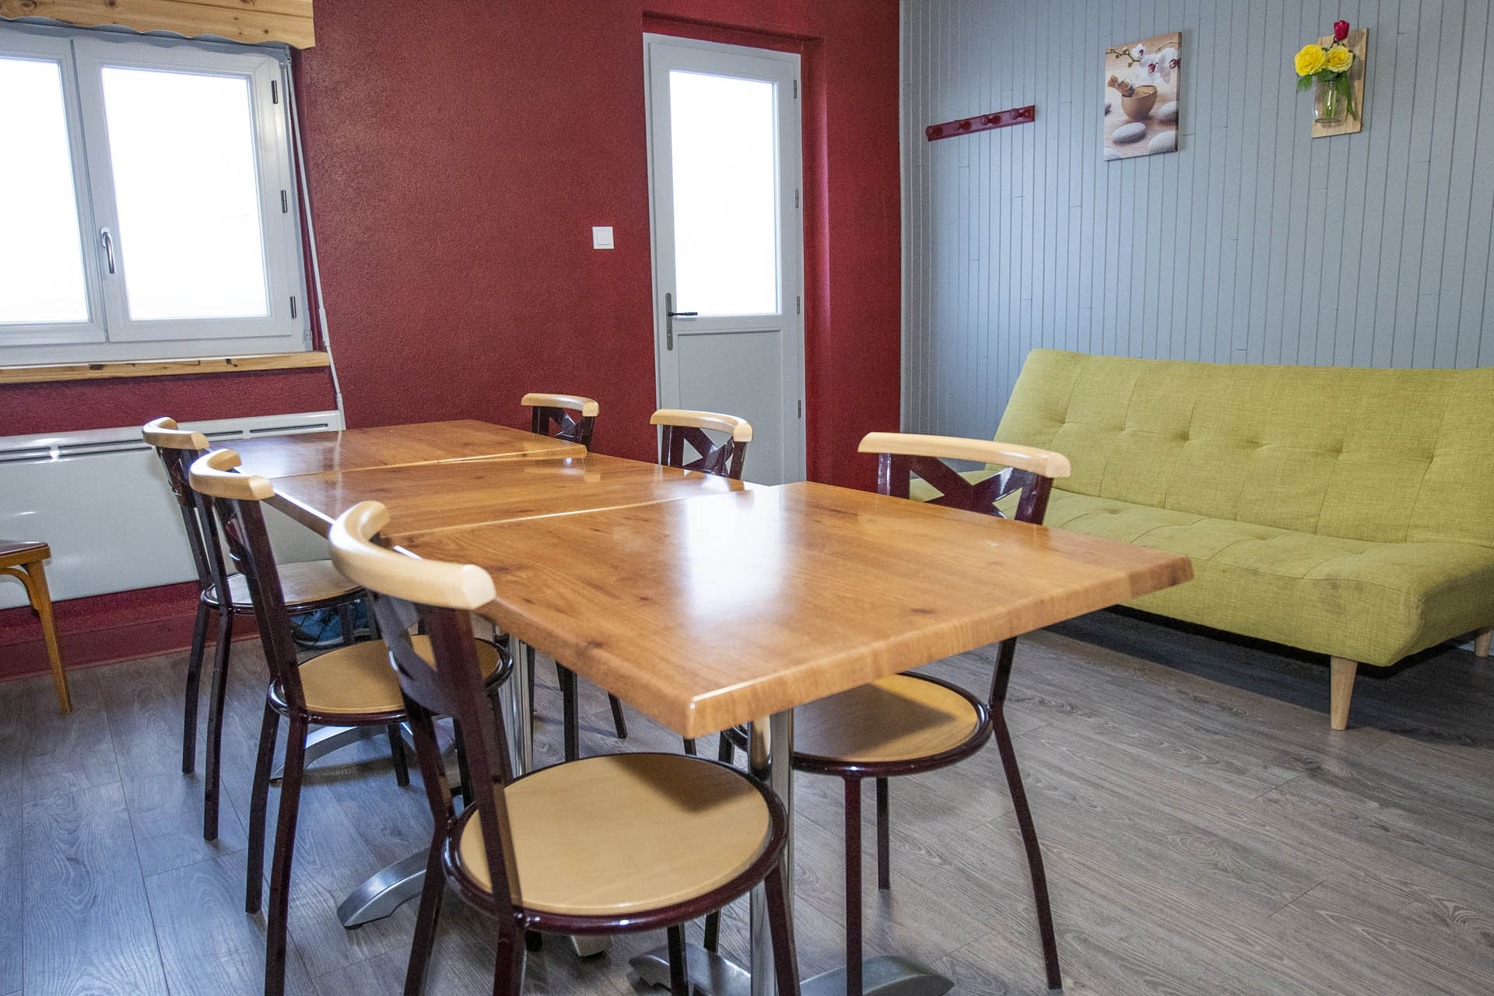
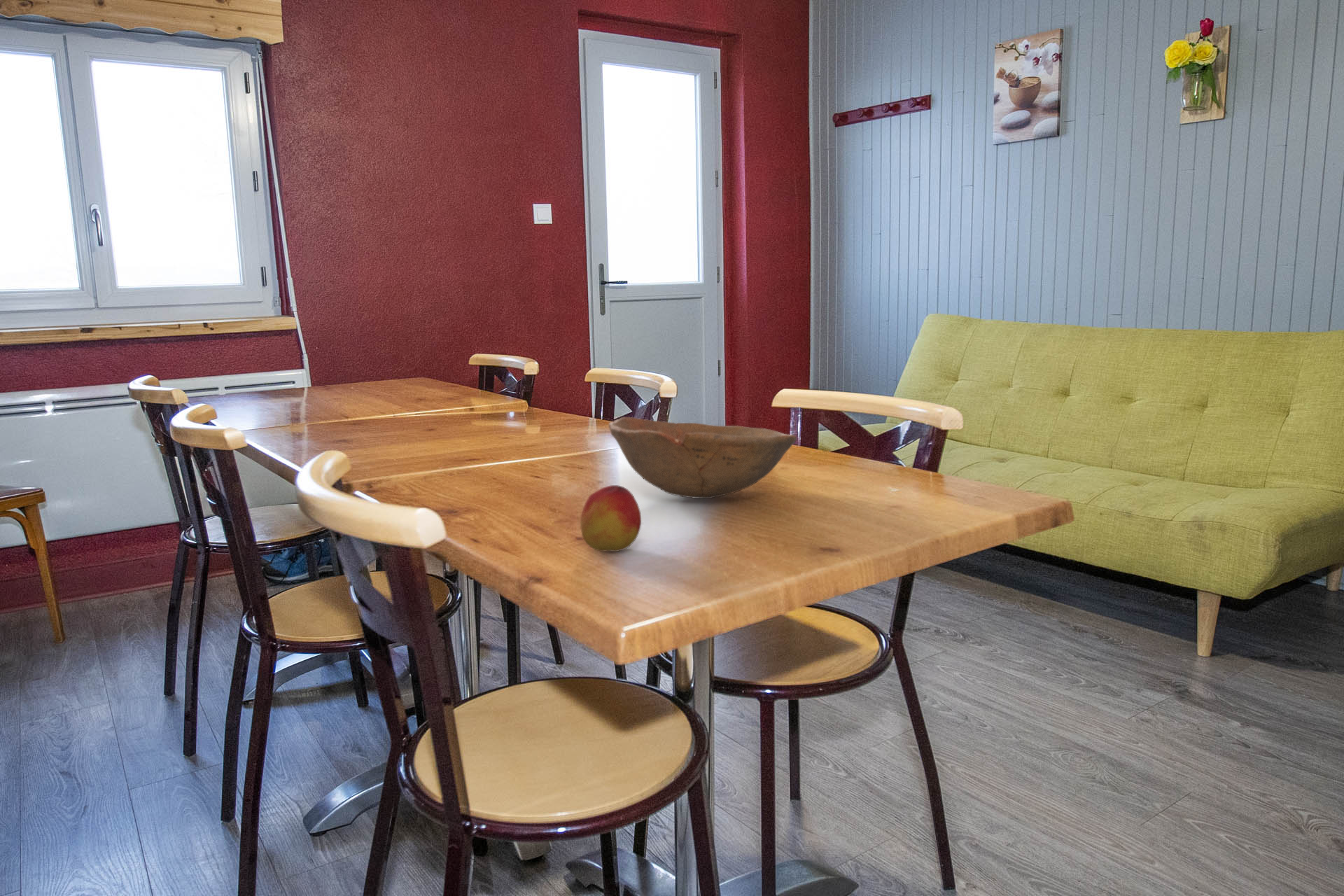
+ bowl (701, 456)
+ peach (613, 517)
